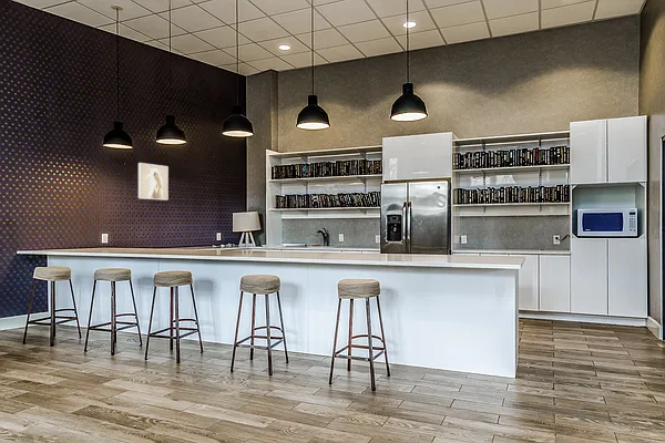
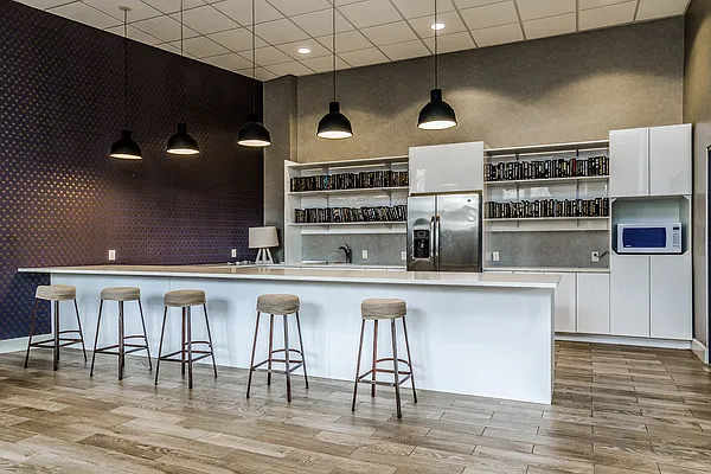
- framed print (153, 182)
